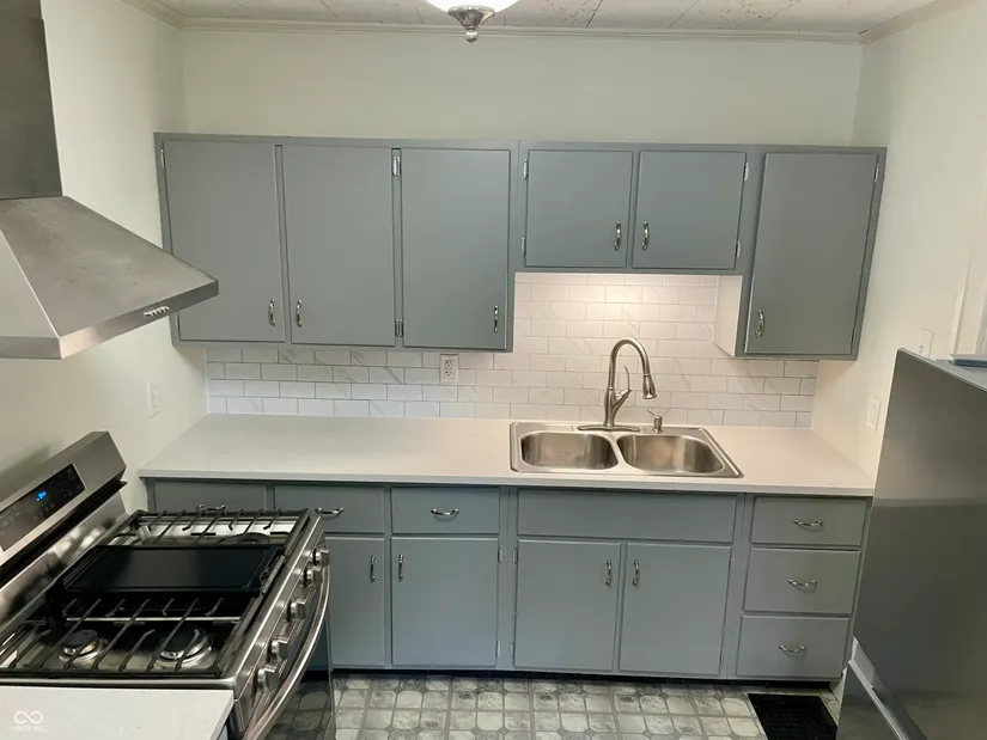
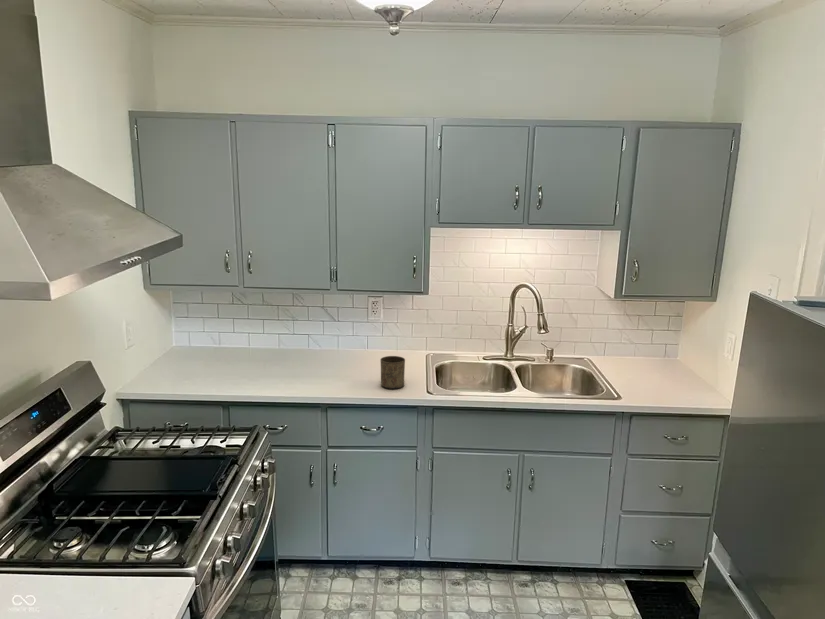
+ cup (392, 372)
